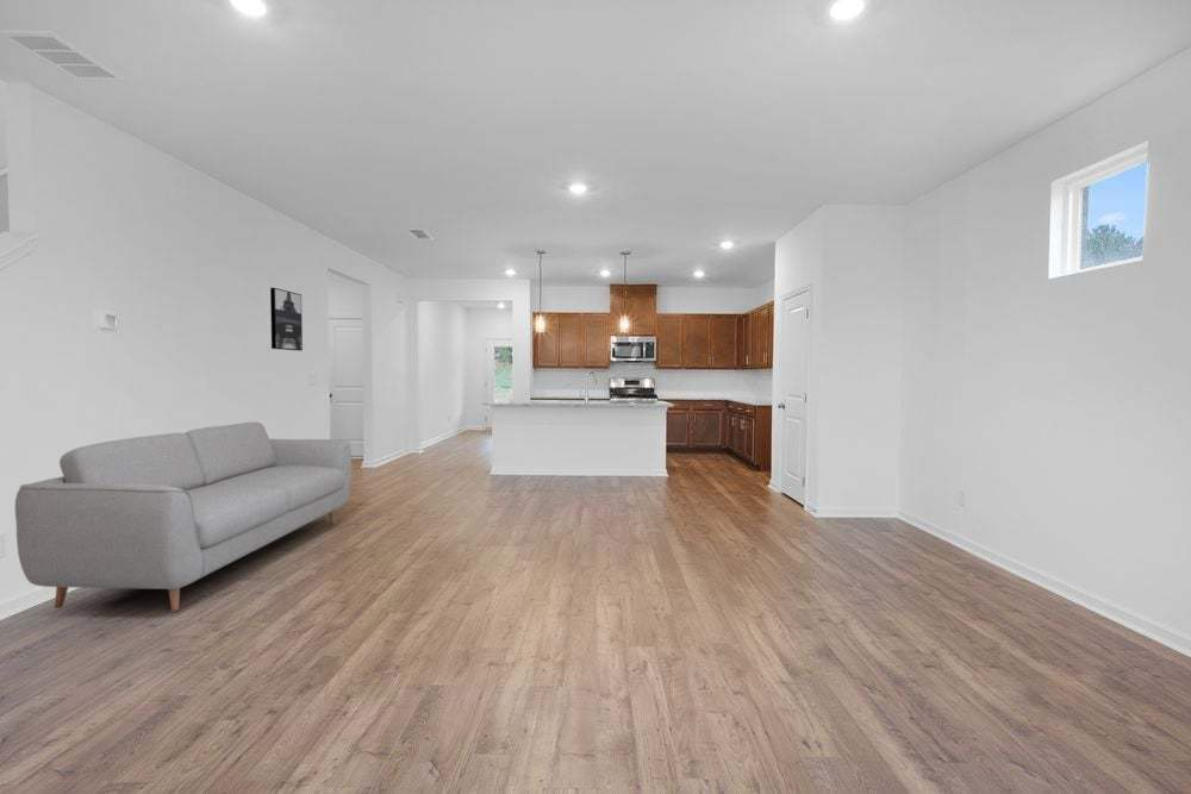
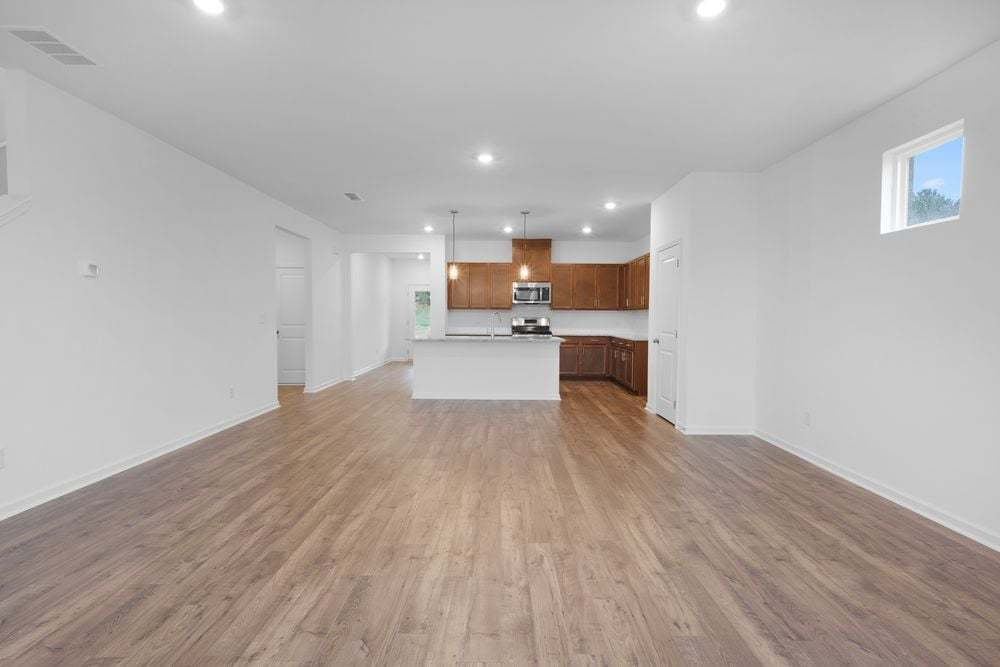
- sofa (225, 493)
- wall art (287, 320)
